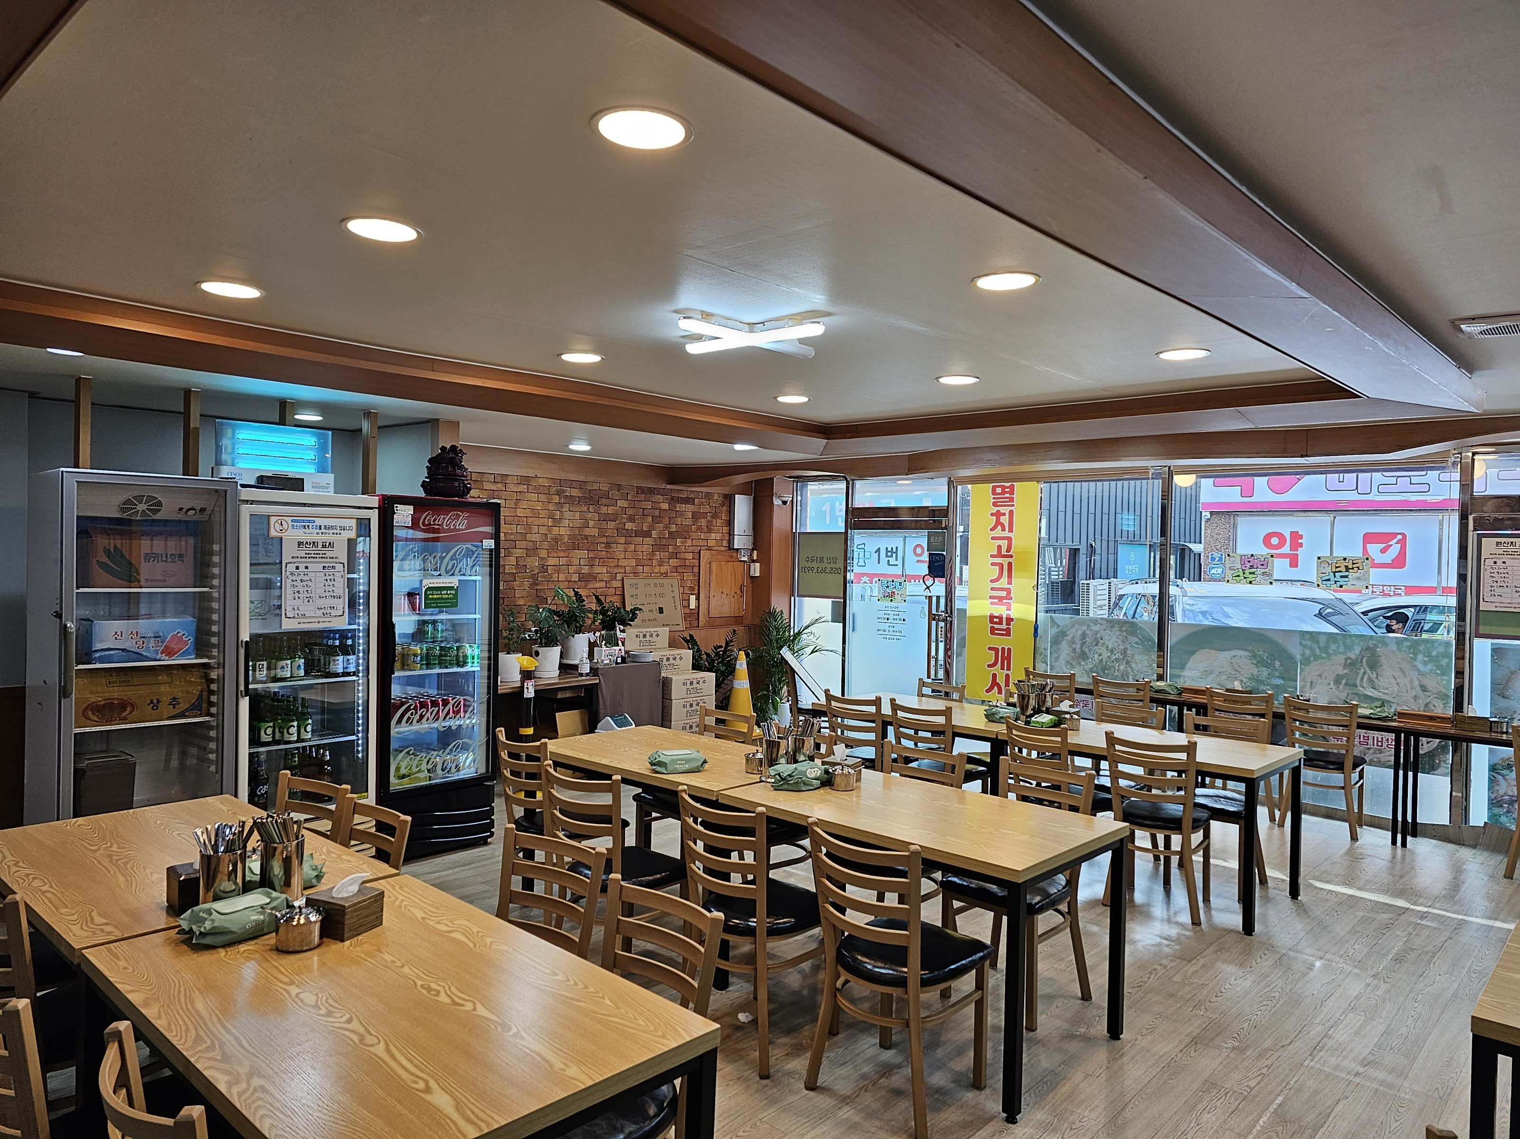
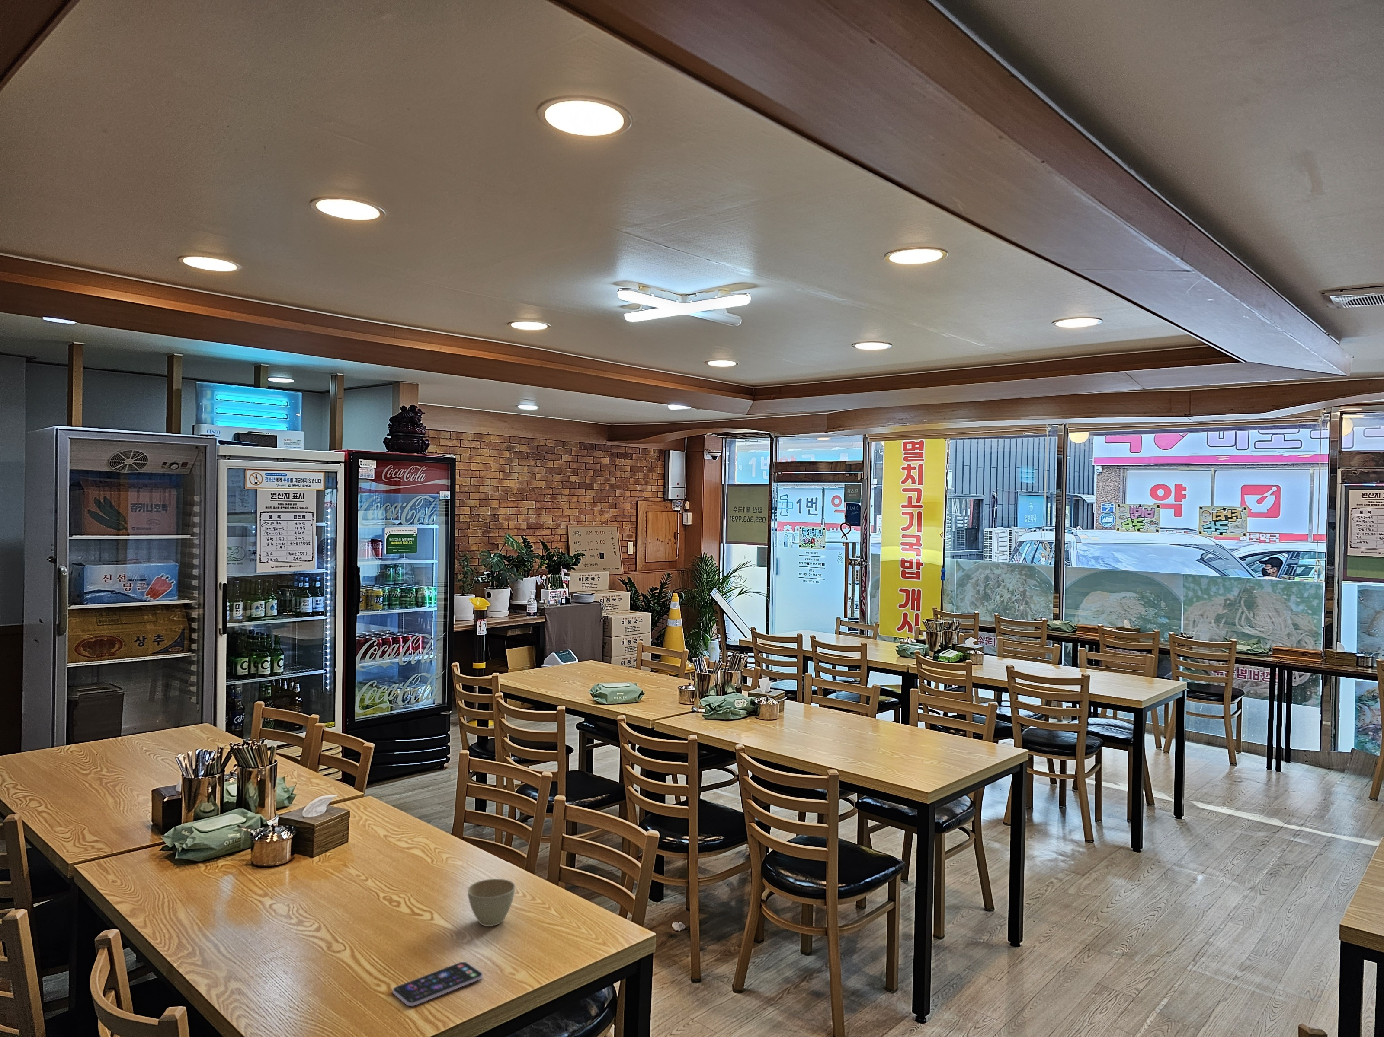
+ flower pot (490, 904)
+ smartphone (438, 983)
